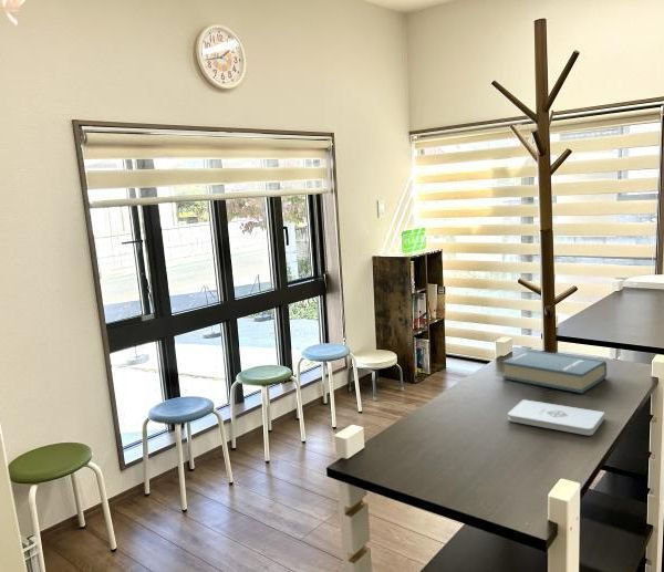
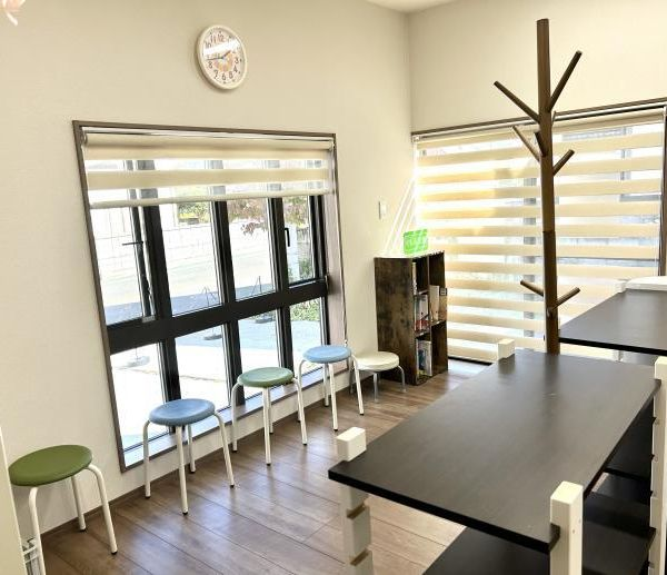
- hardback book (553, 368)
- notepad (554, 416)
